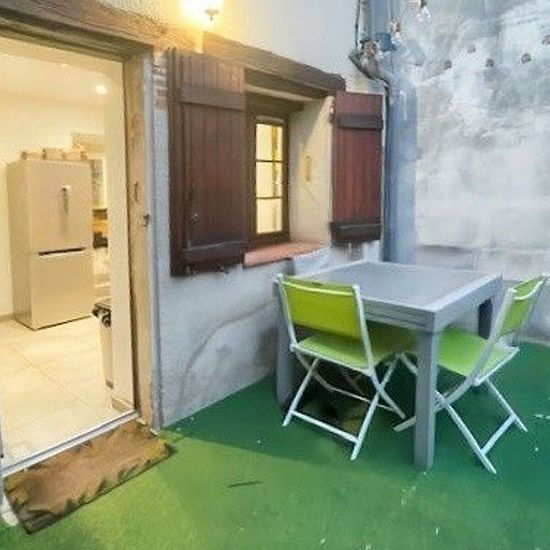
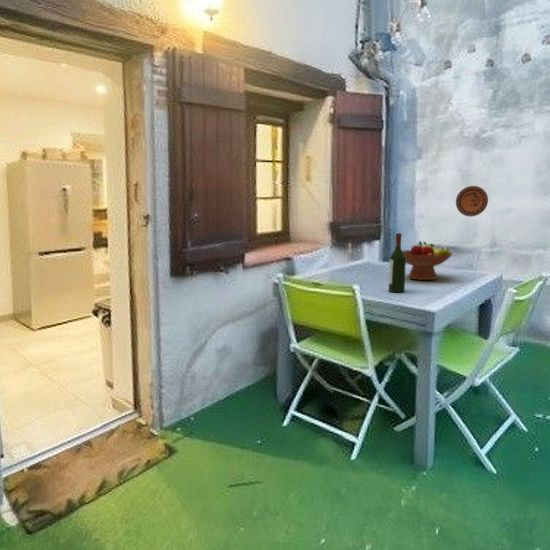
+ wine bottle (397, 262)
+ decorative plate (471, 201)
+ fruit bowl (423, 260)
